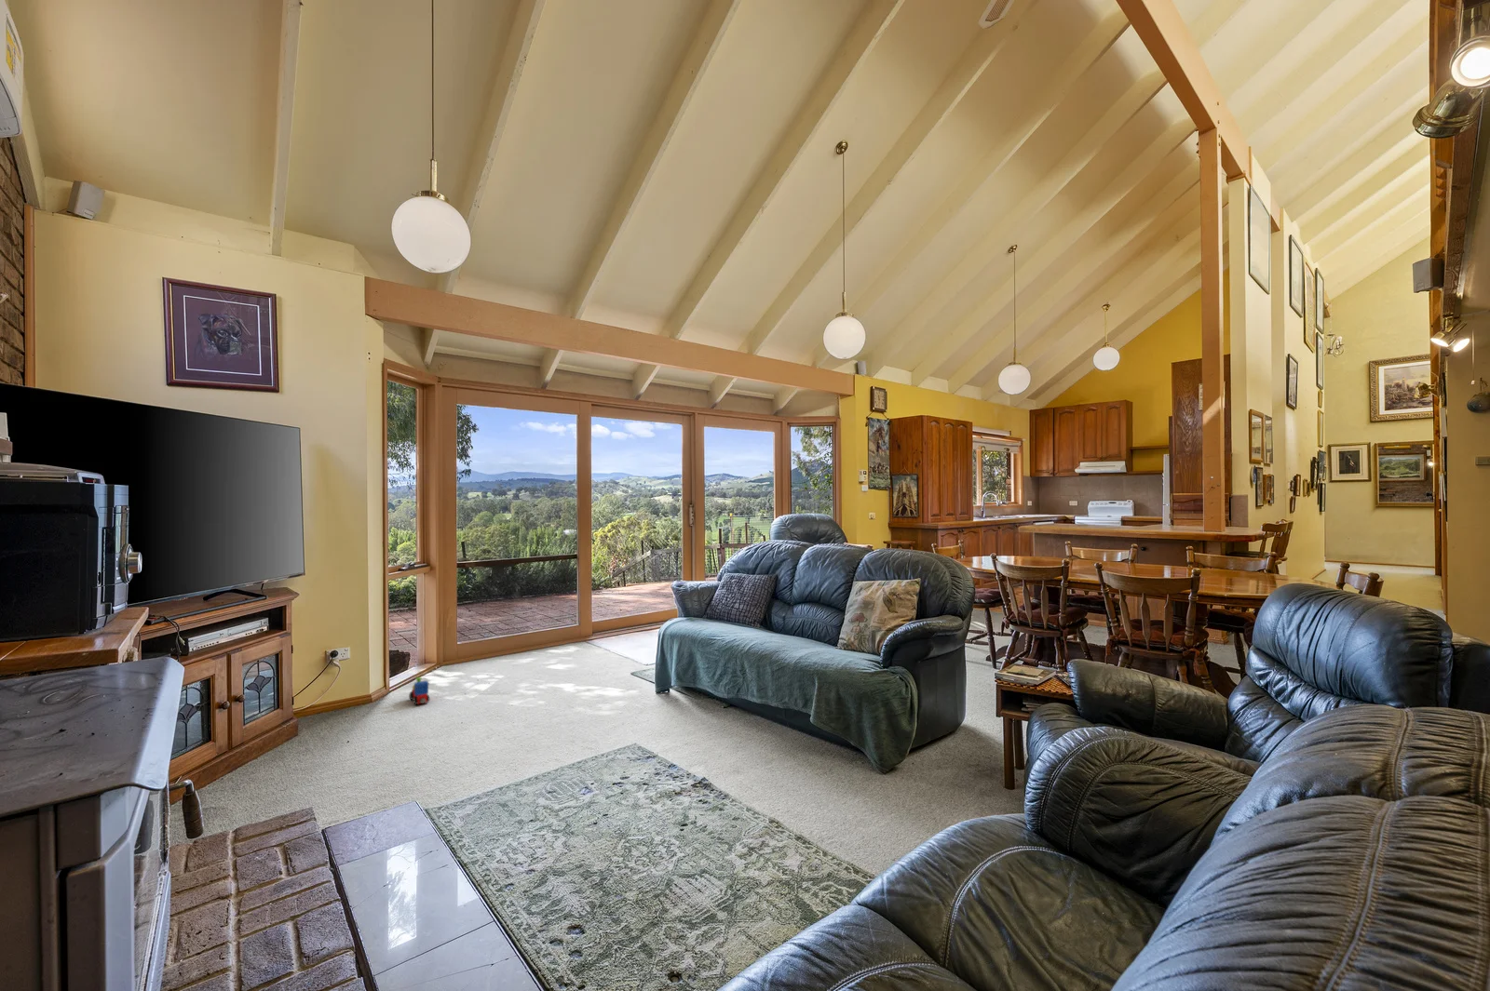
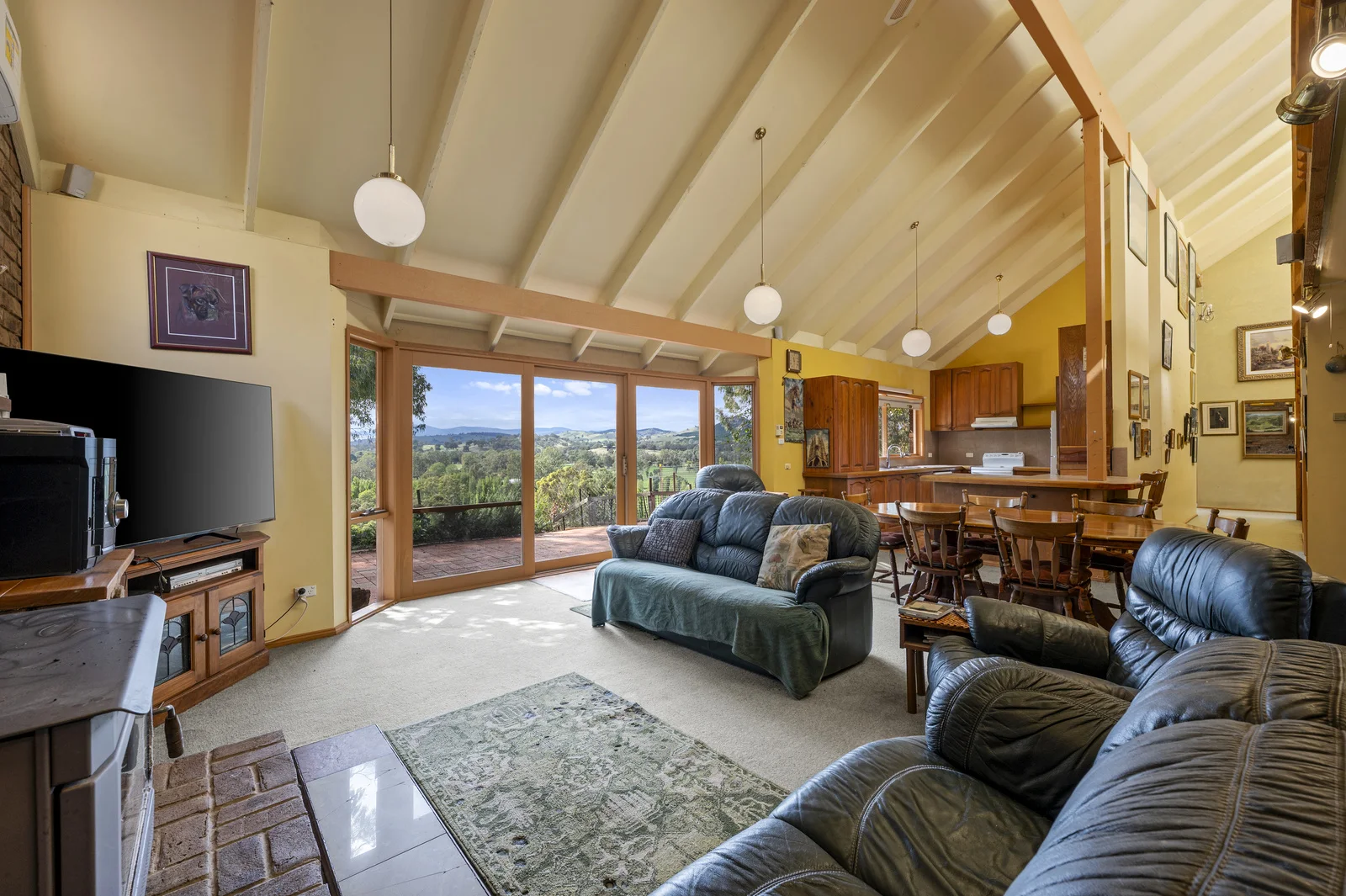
- toy train (420, 689)
